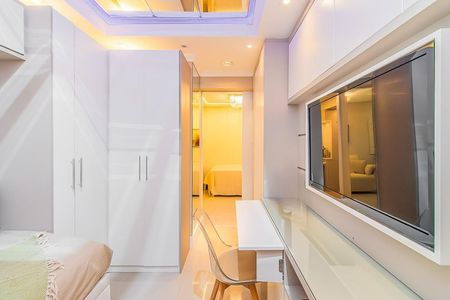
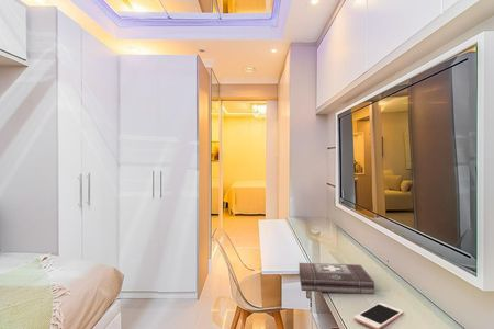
+ cell phone (379, 315)
+ first aid kit (333, 276)
